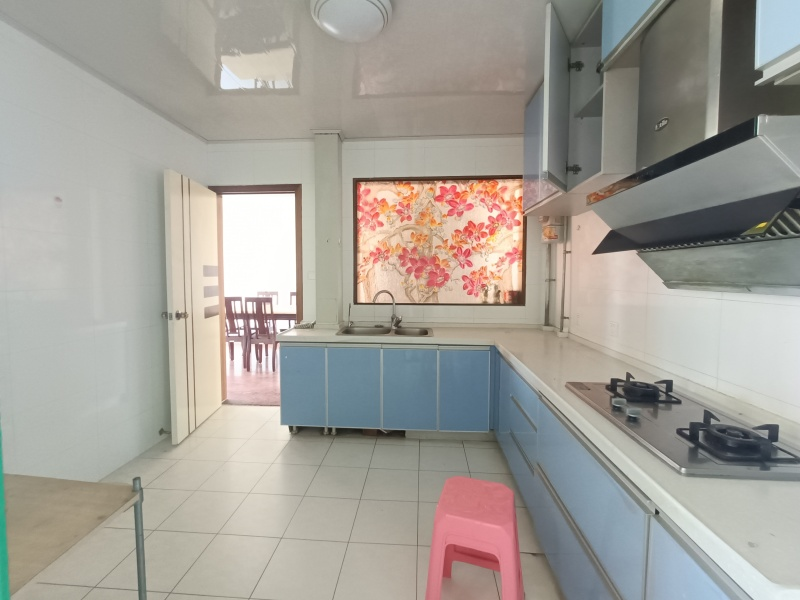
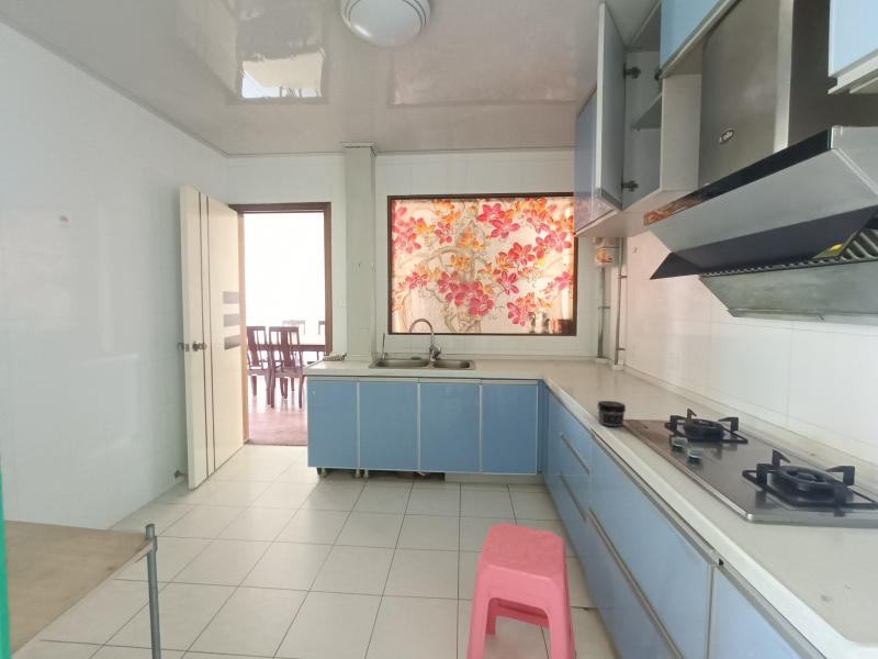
+ jar (610, 413)
